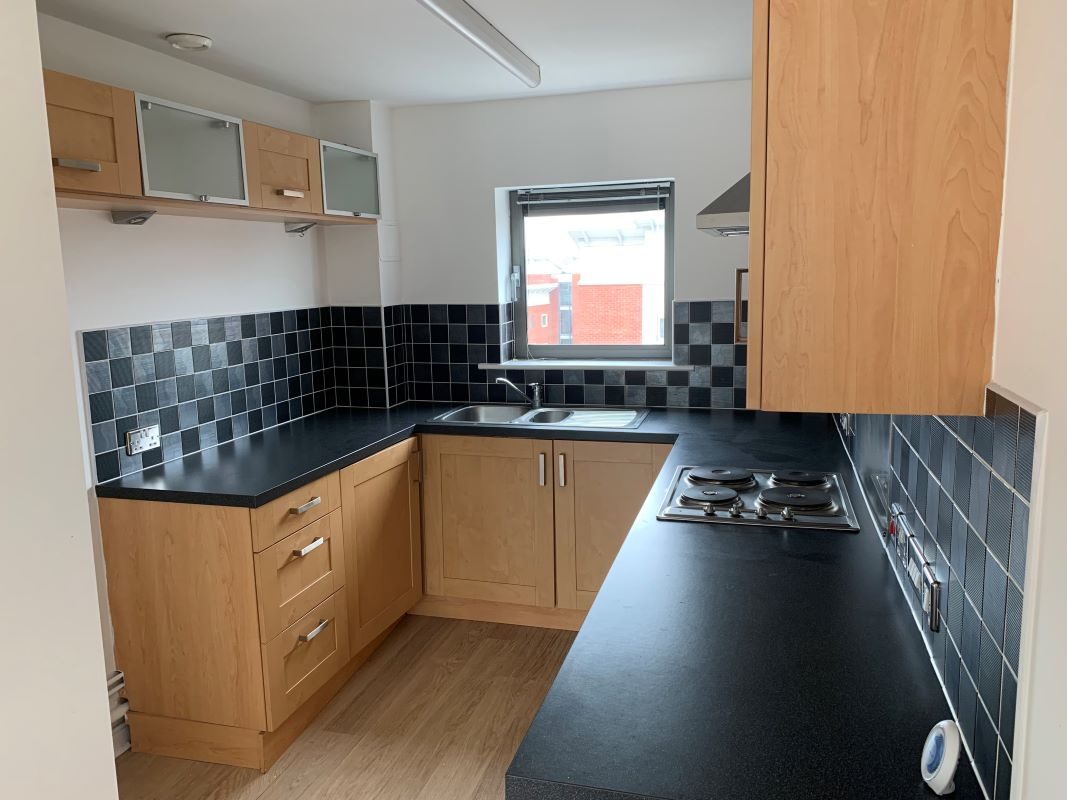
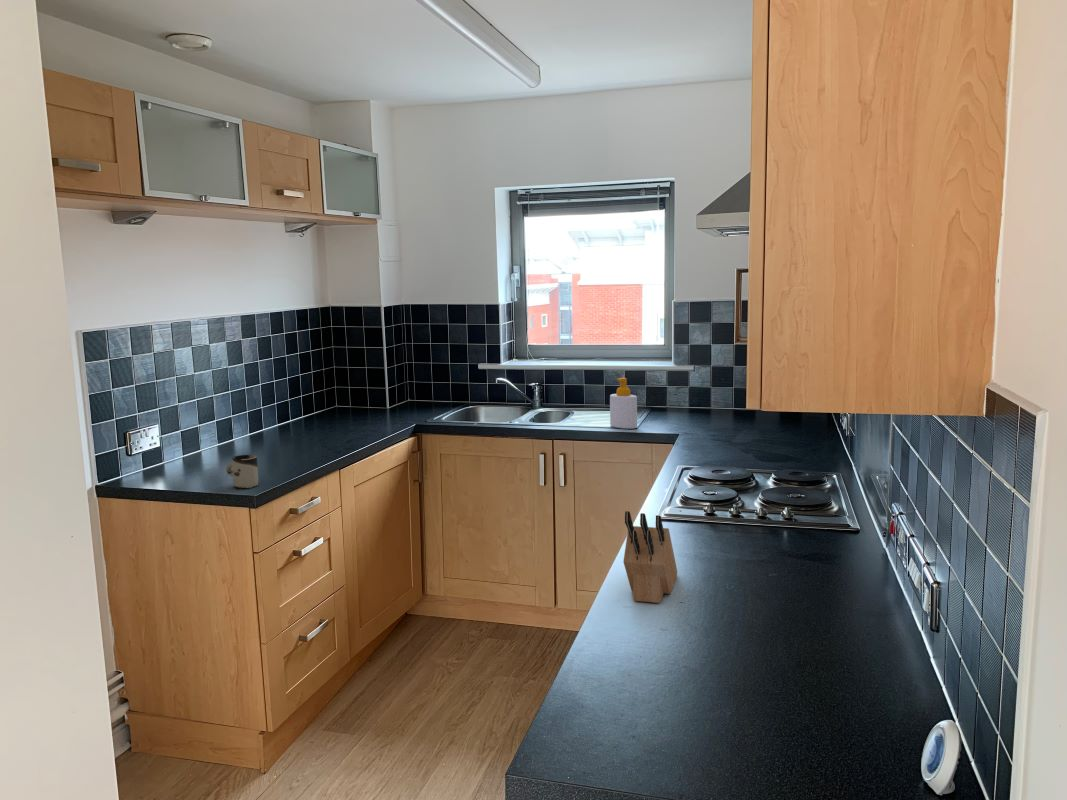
+ knife block (650, 546)
+ cup (241, 471)
+ soap bottle (623, 402)
